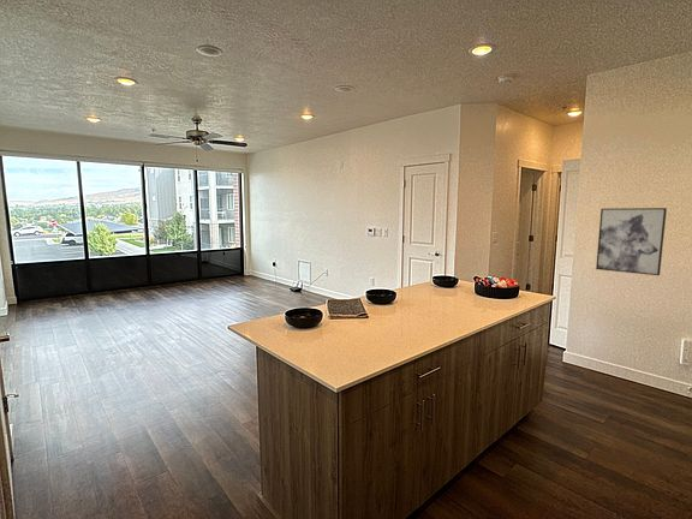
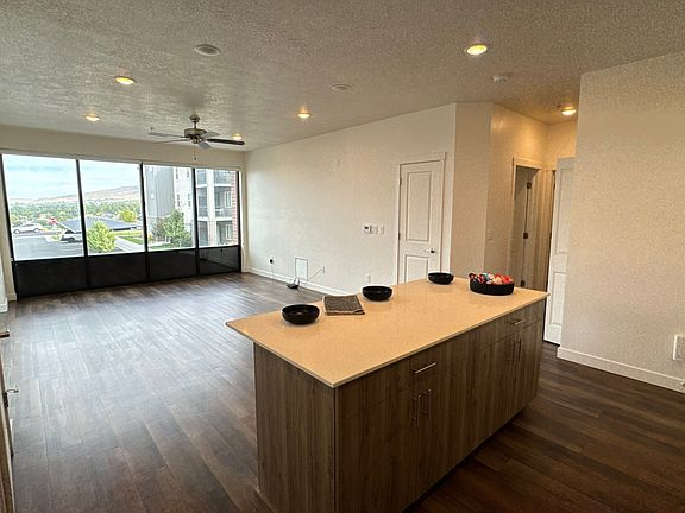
- wall art (628, 240)
